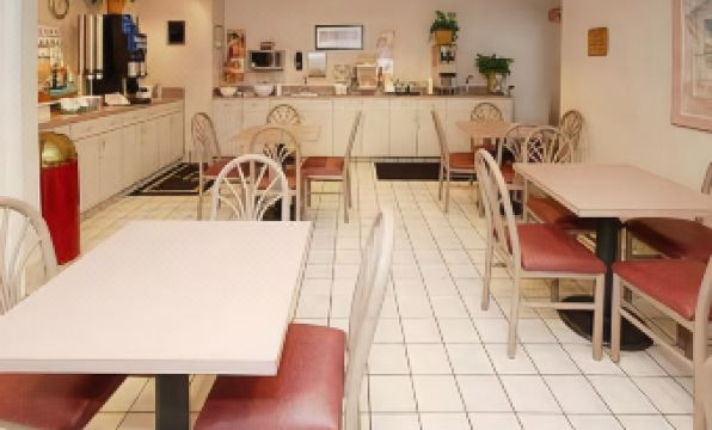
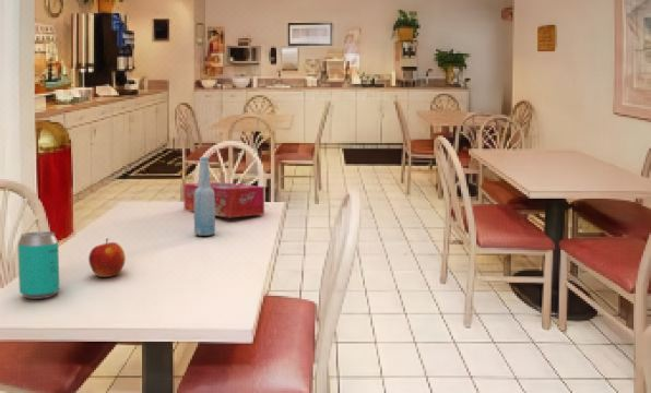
+ tissue box (223, 199)
+ bottle (204, 195)
+ beverage can (38, 264)
+ apple (107, 257)
